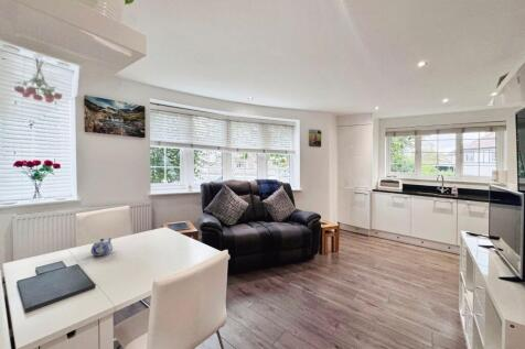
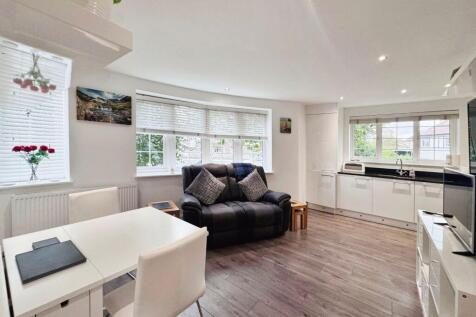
- teapot (103, 246)
